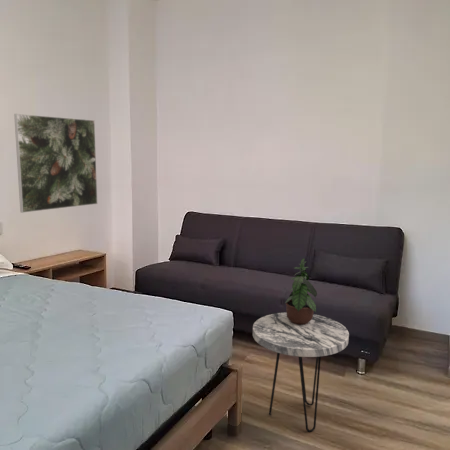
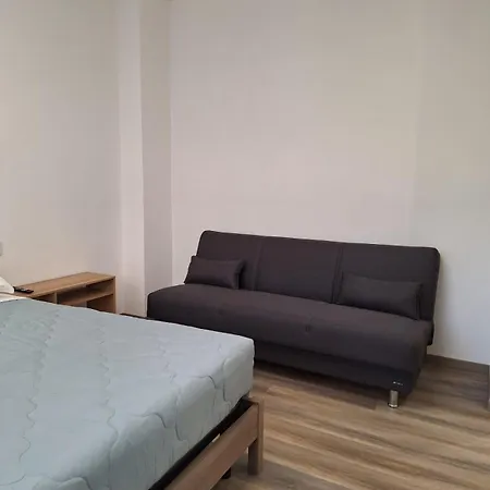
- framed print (59, 163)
- potted plant (302, 290)
- side table (300, 373)
